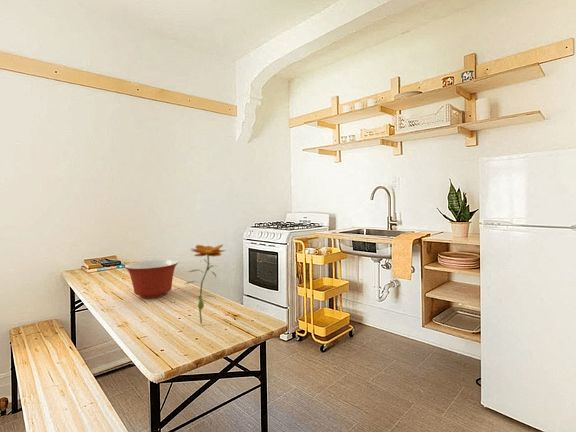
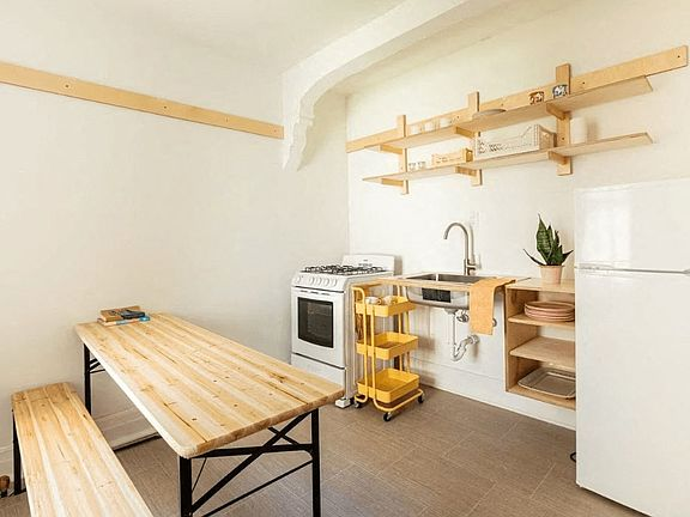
- flower (202, 282)
- mixing bowl (152, 279)
